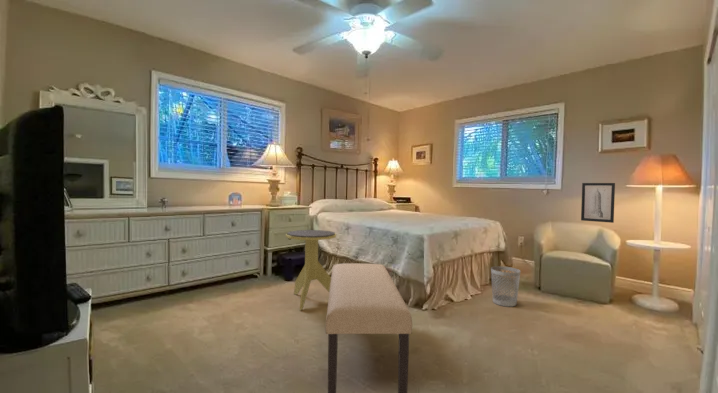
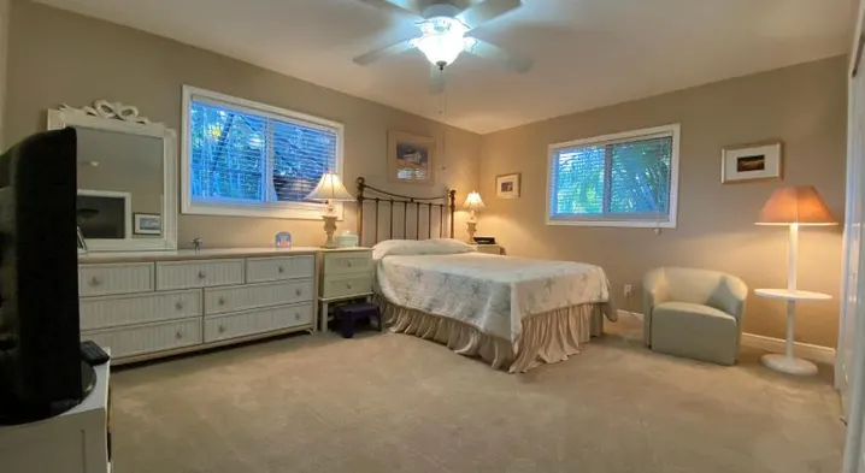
- side table (310, 266)
- wastebasket (505, 286)
- bench (362, 315)
- wall art (597, 202)
